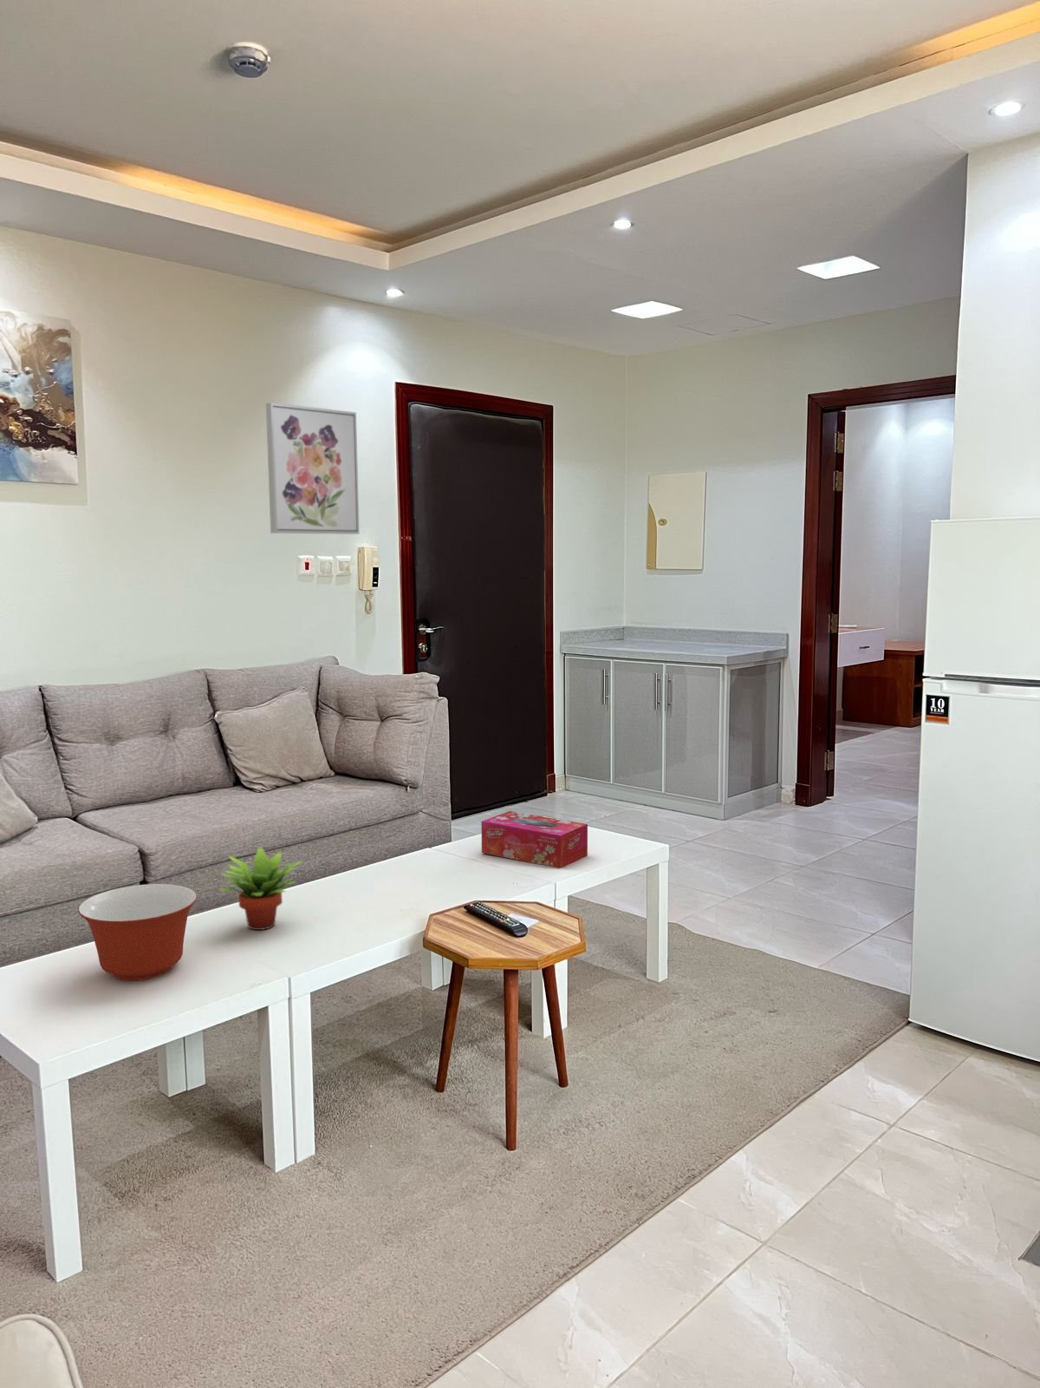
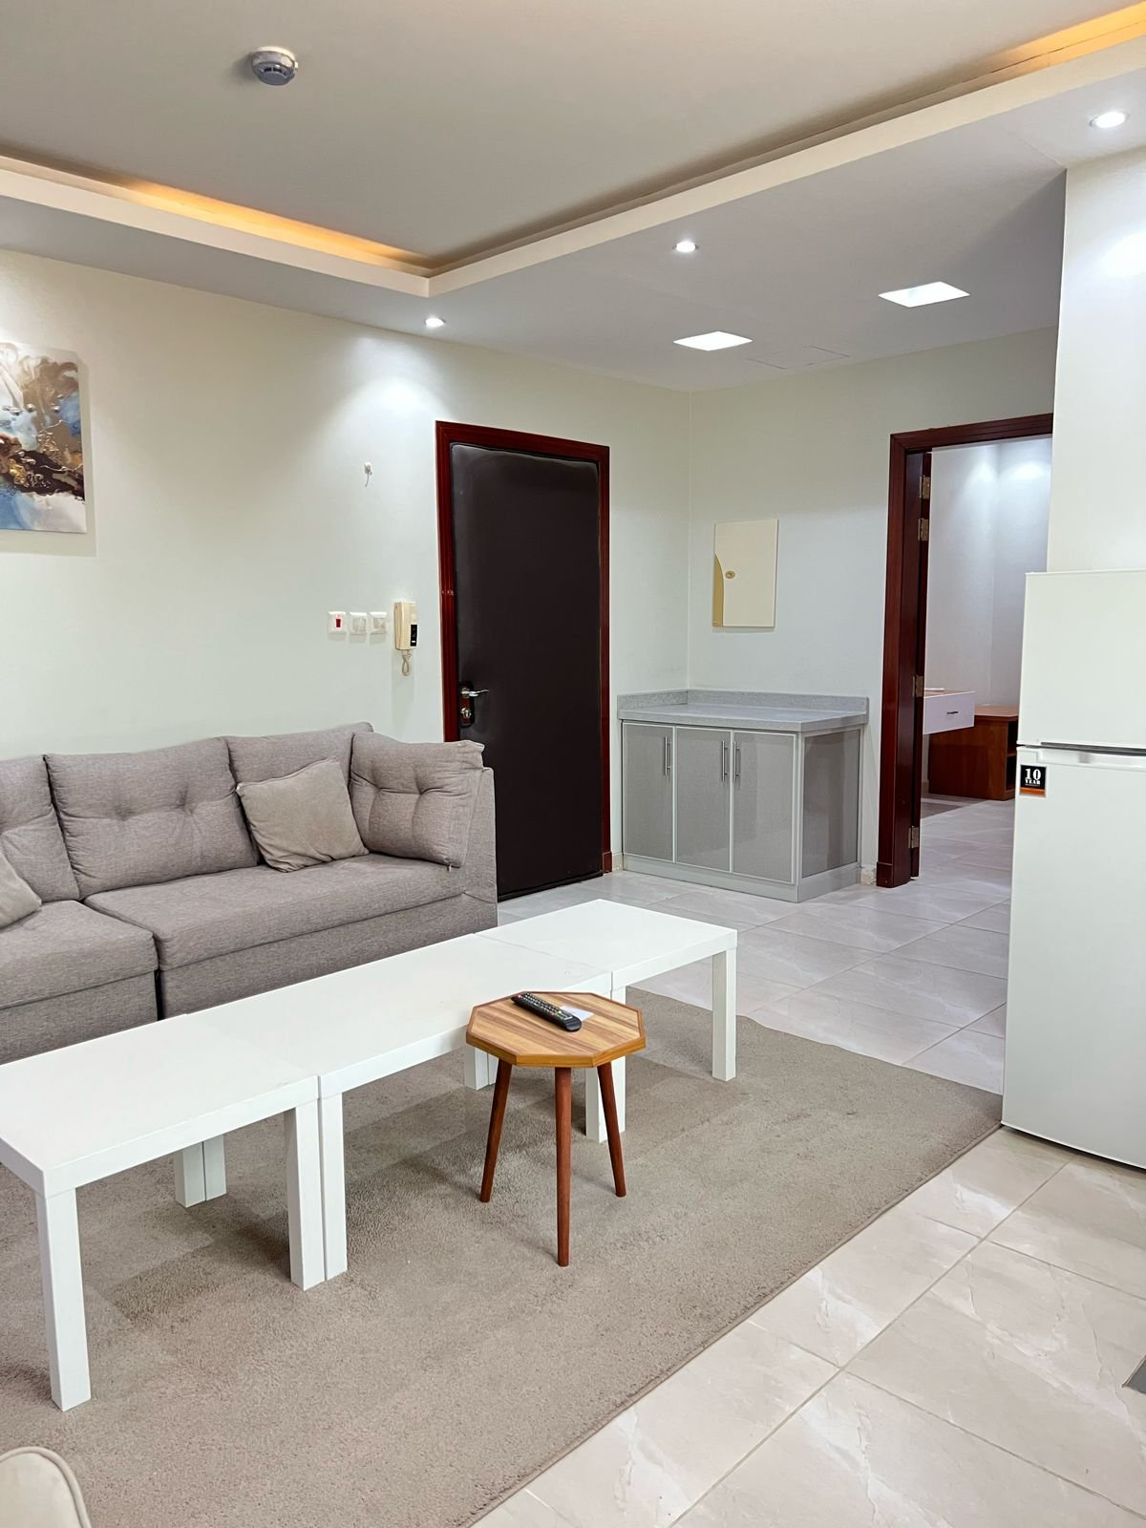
- tissue box (534, 838)
- mixing bowl (141, 936)
- succulent plant (261, 887)
- wall art (314, 471)
